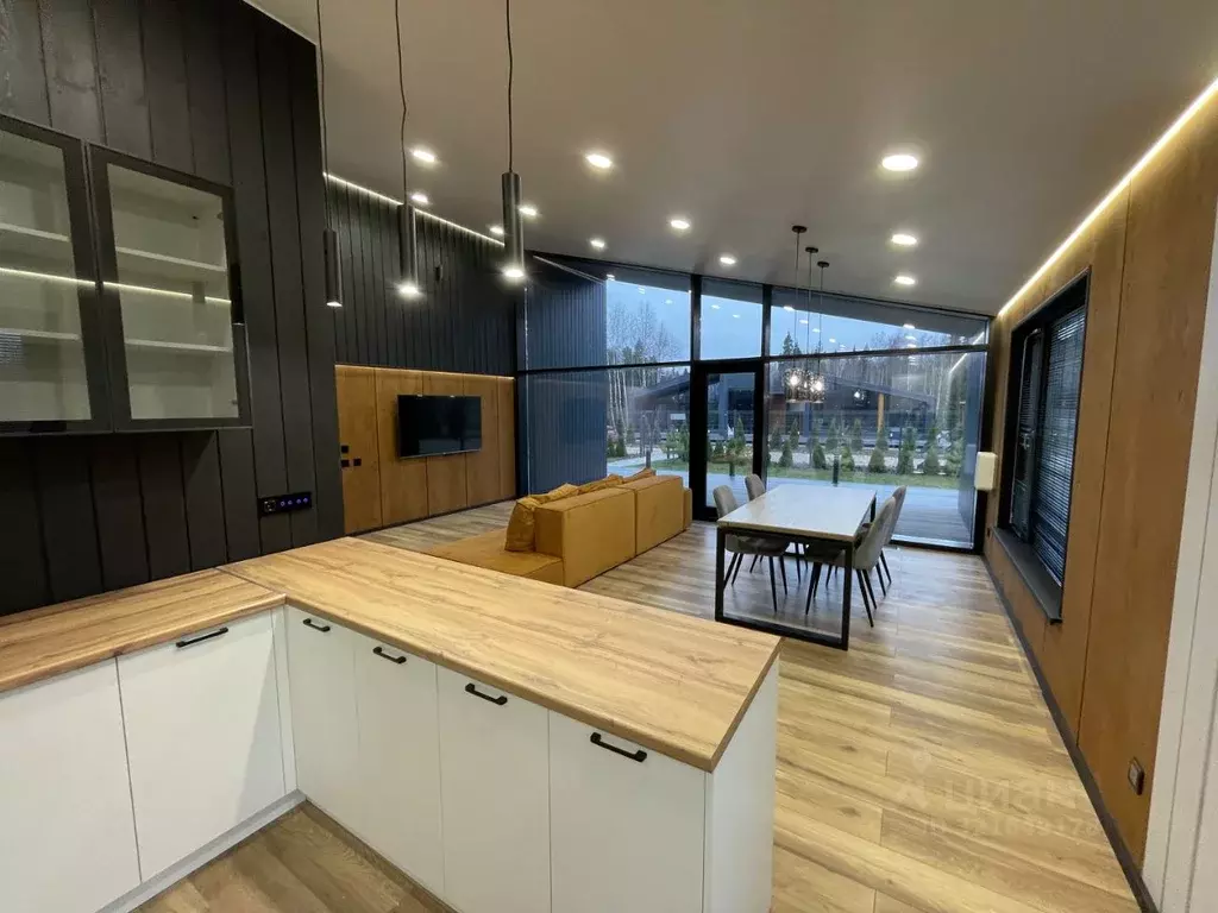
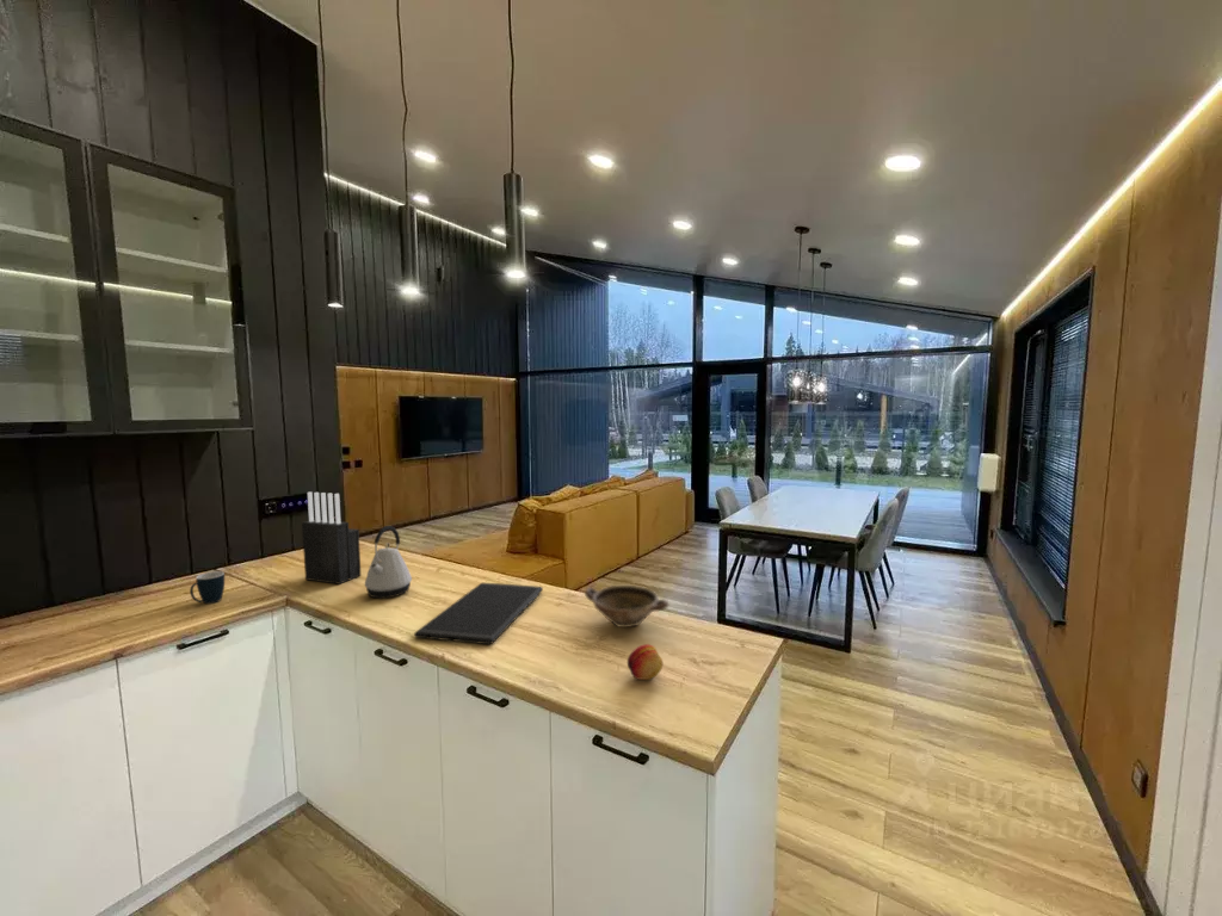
+ kettle (387, 559)
+ bowl (625, 607)
+ fruit (644, 661)
+ mug (206, 589)
+ cutting board (486, 608)
+ knife block (333, 534)
